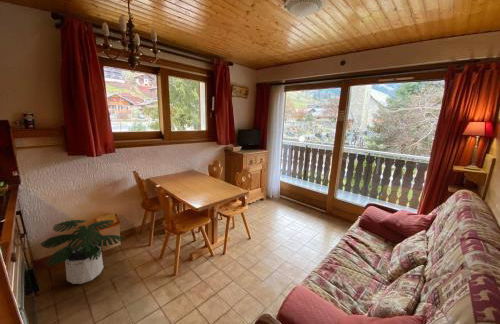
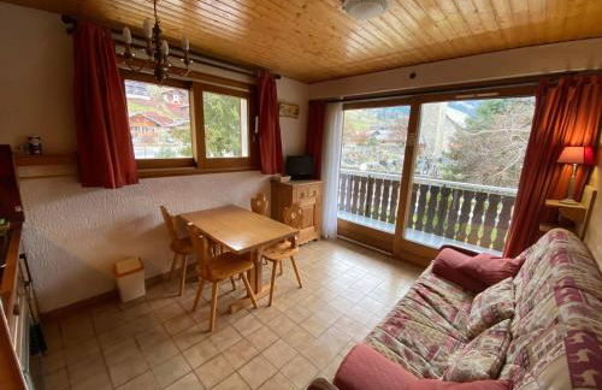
- potted plant (85, 251)
